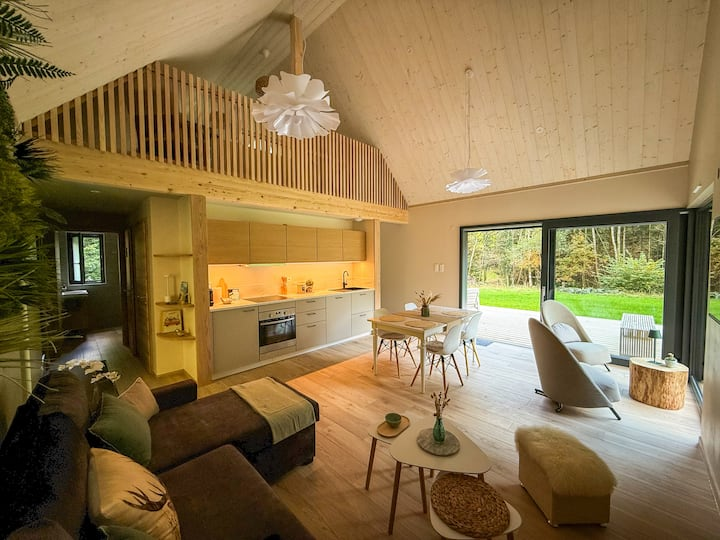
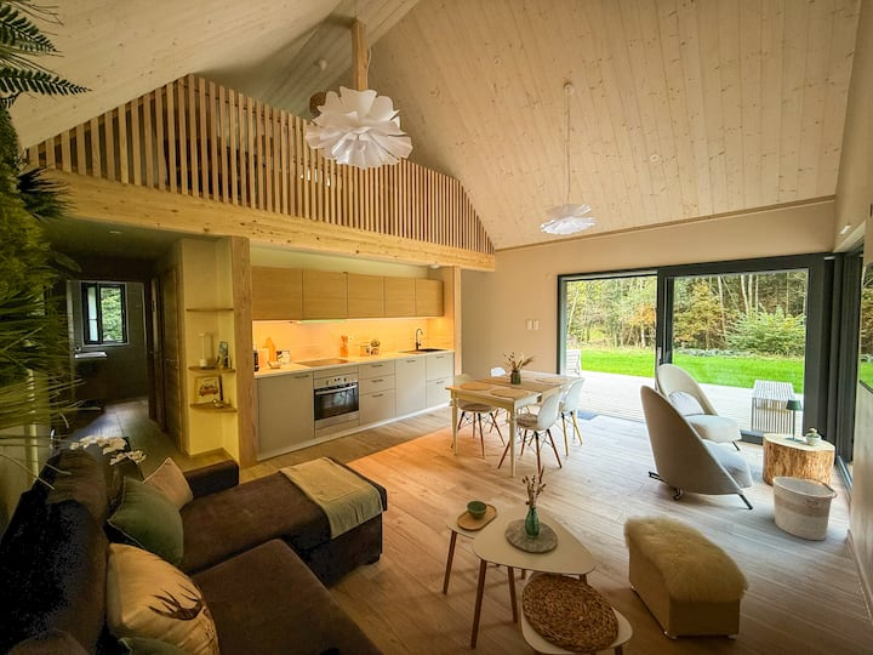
+ bucket (800, 505)
